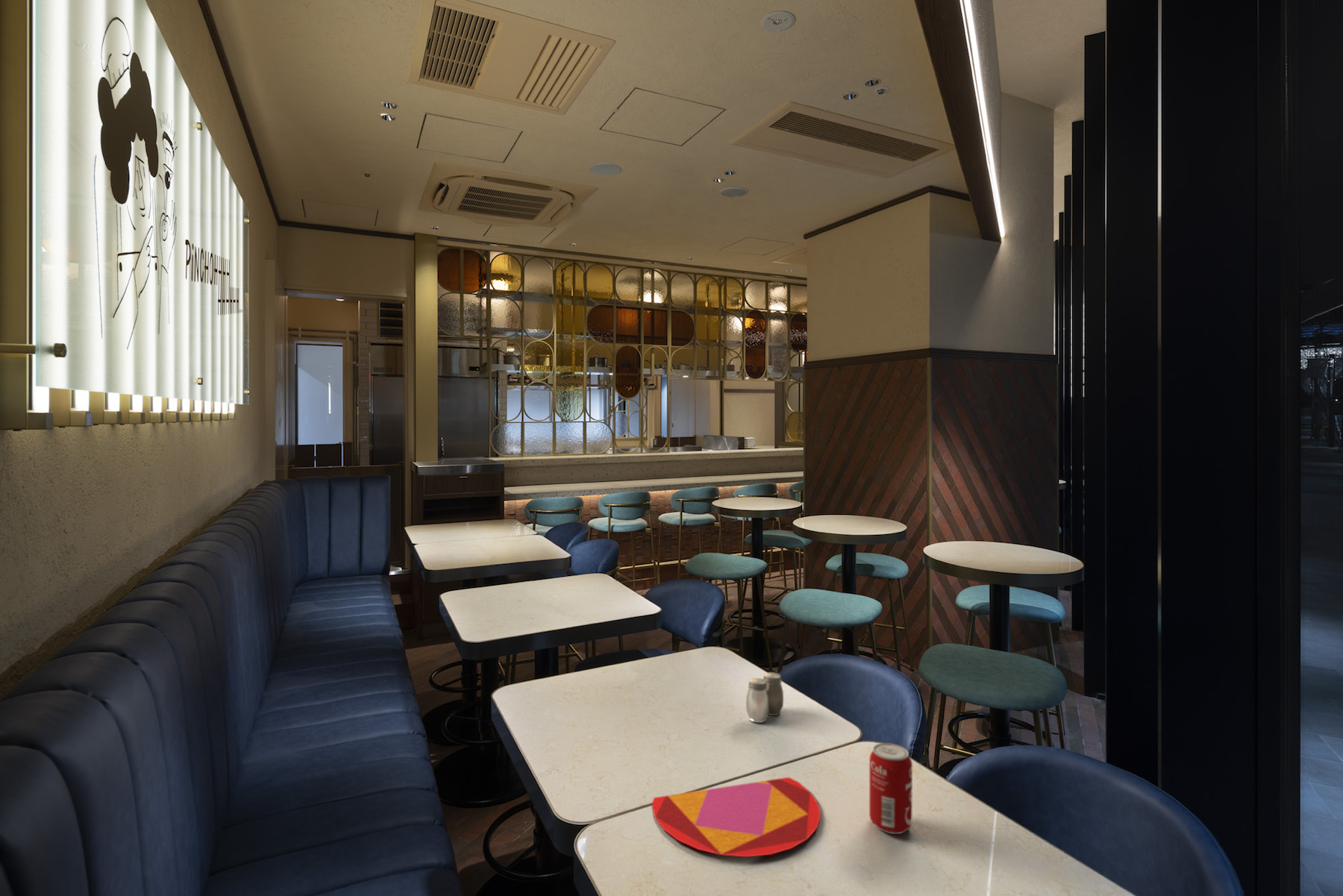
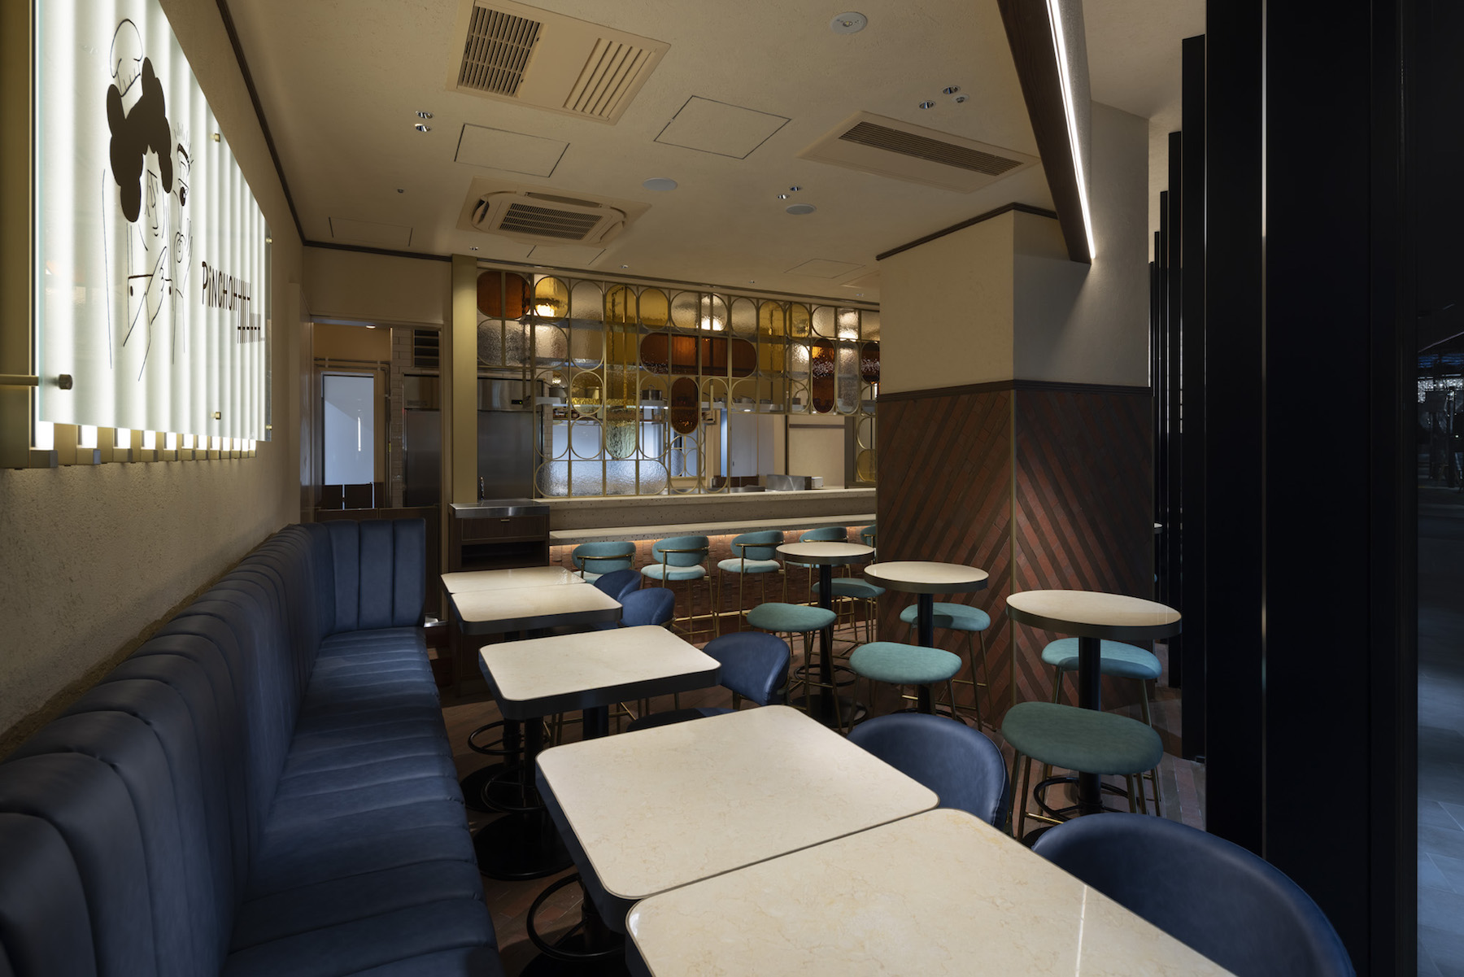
- beverage can (890, 787)
- salt and pepper shaker (765, 696)
- plate (735, 803)
